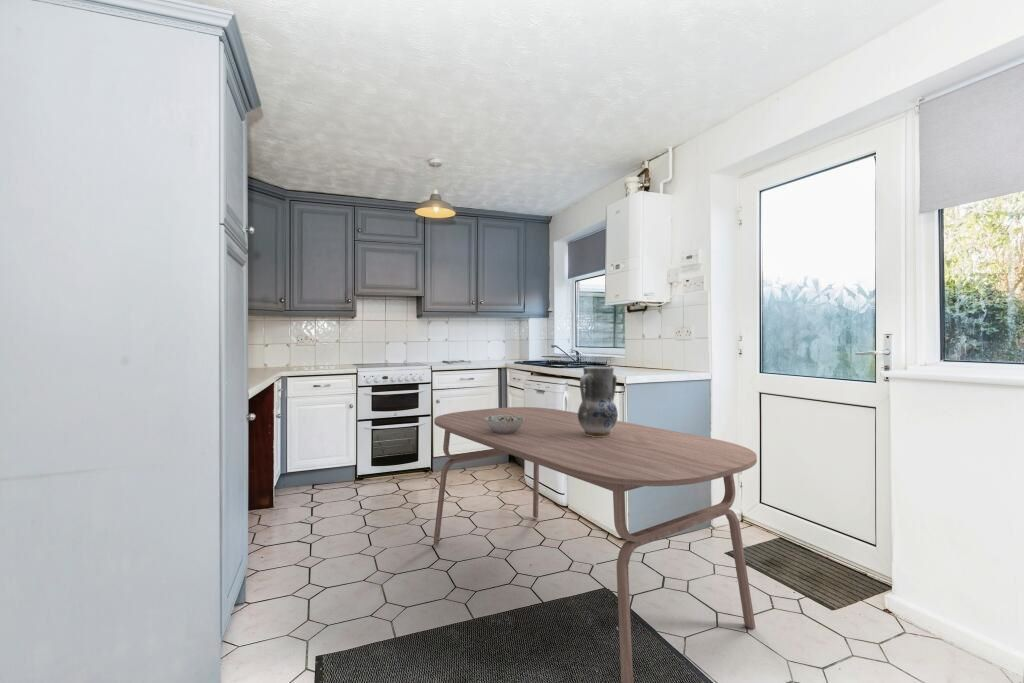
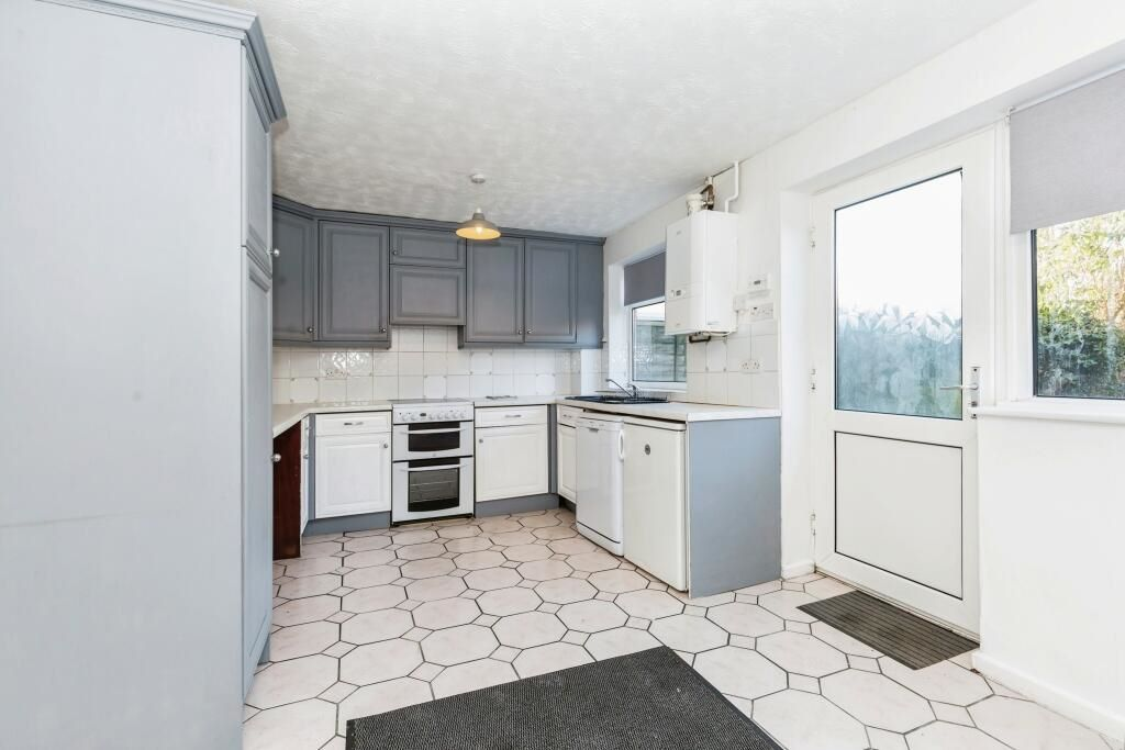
- vase (597, 400)
- dining table (538, 498)
- bowl (504, 422)
